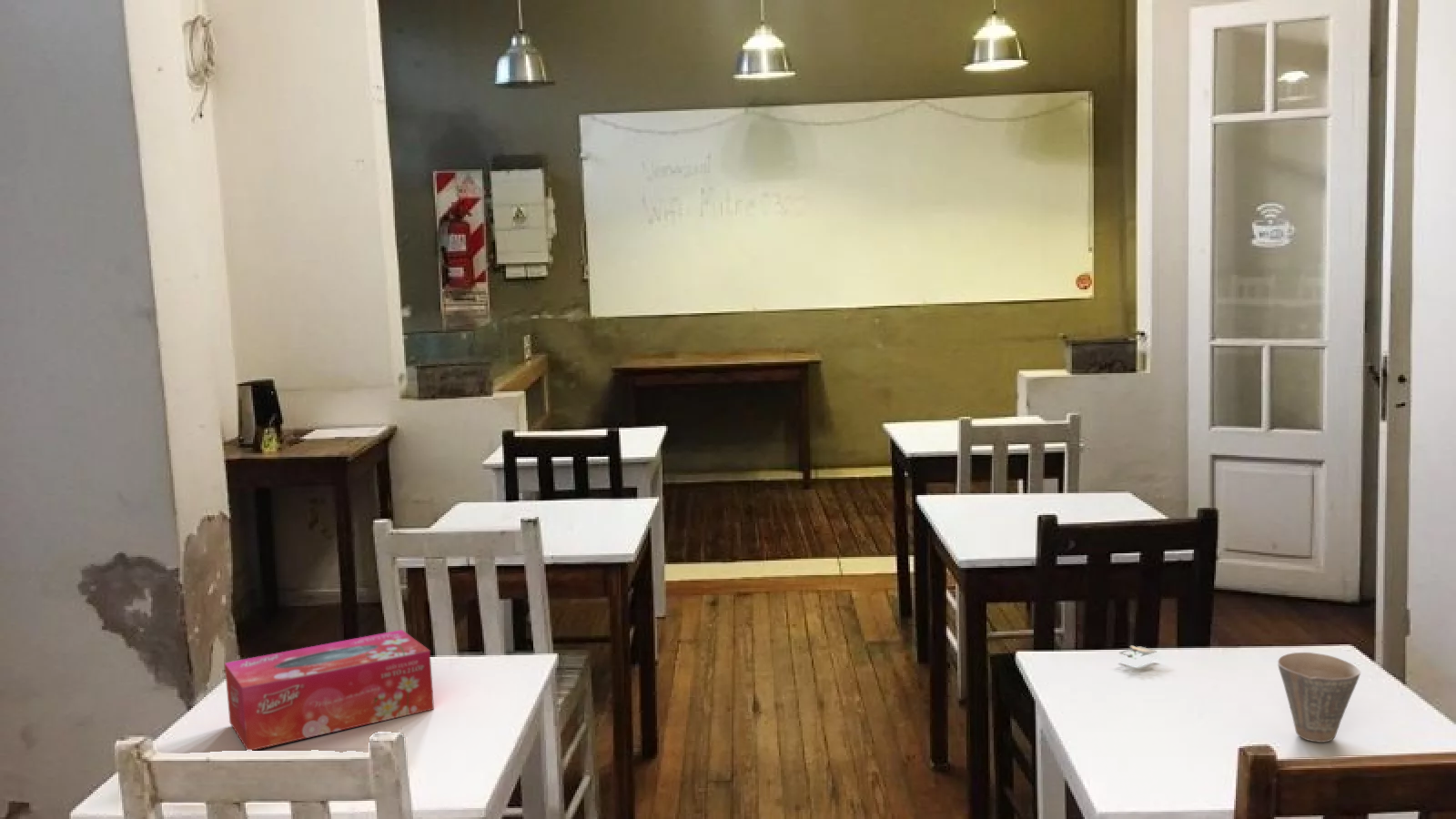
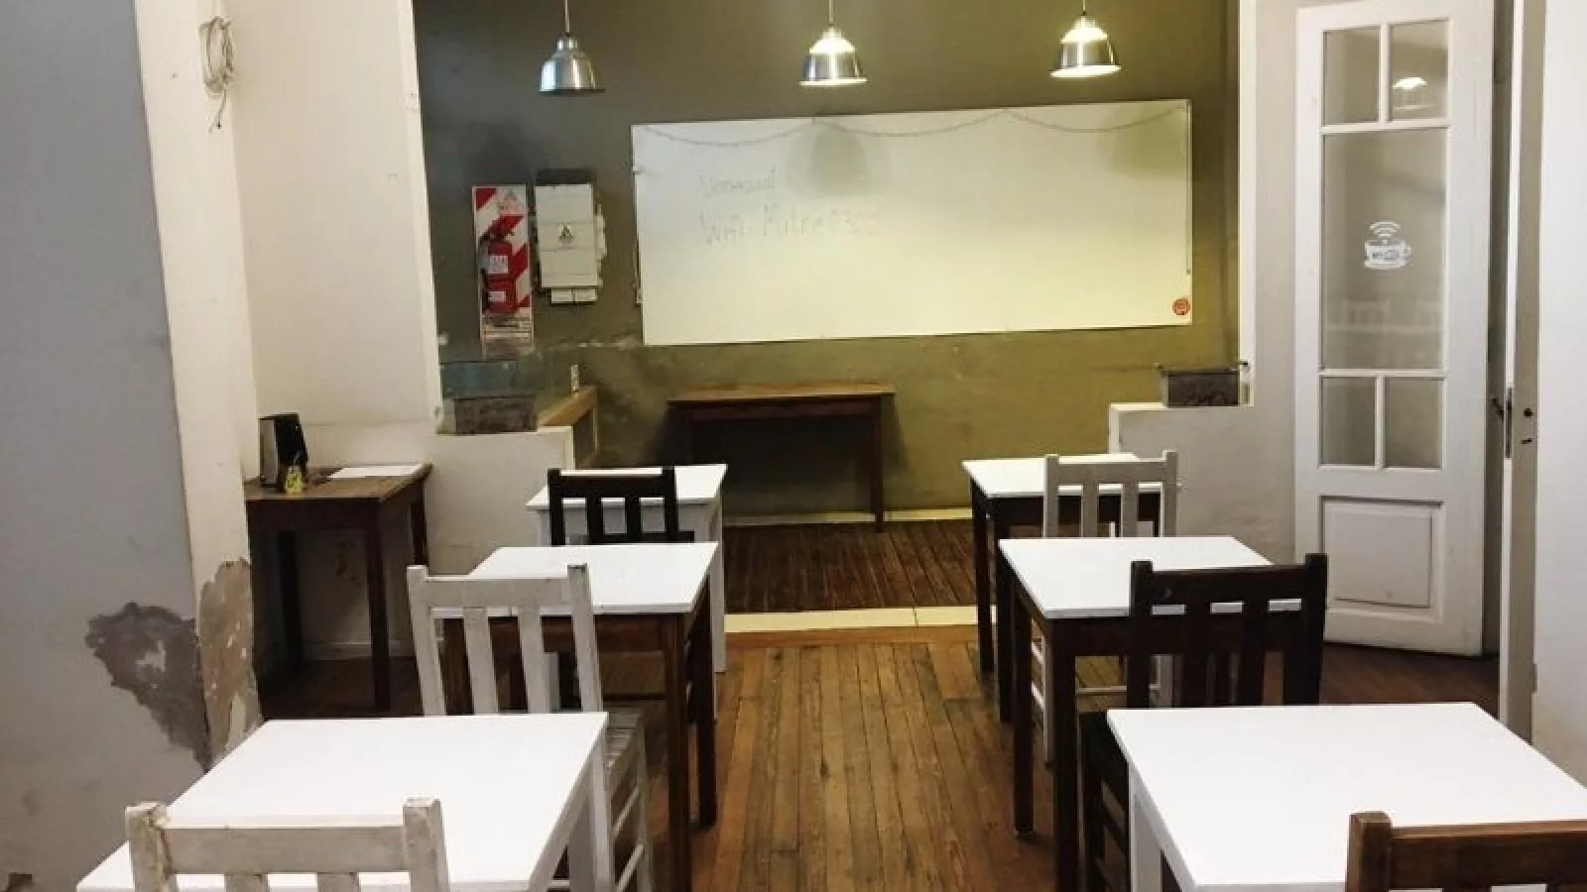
- cup (1318, 700)
- tissue box (329, 686)
- candle (1130, 656)
